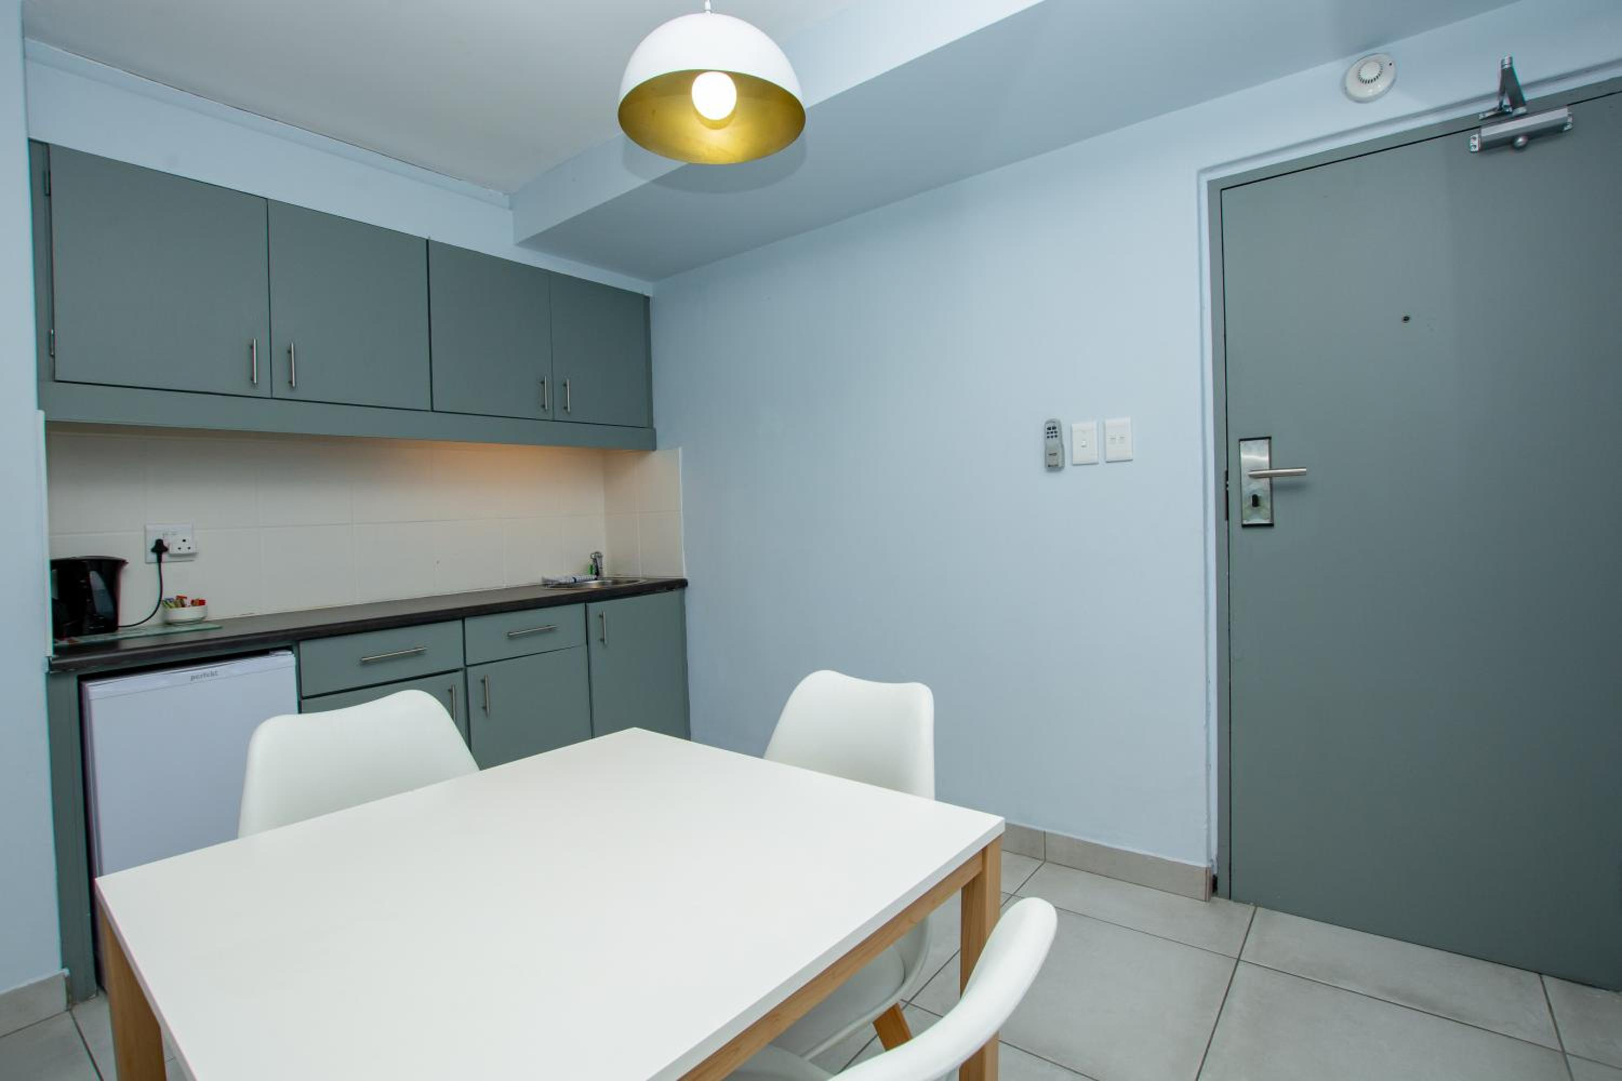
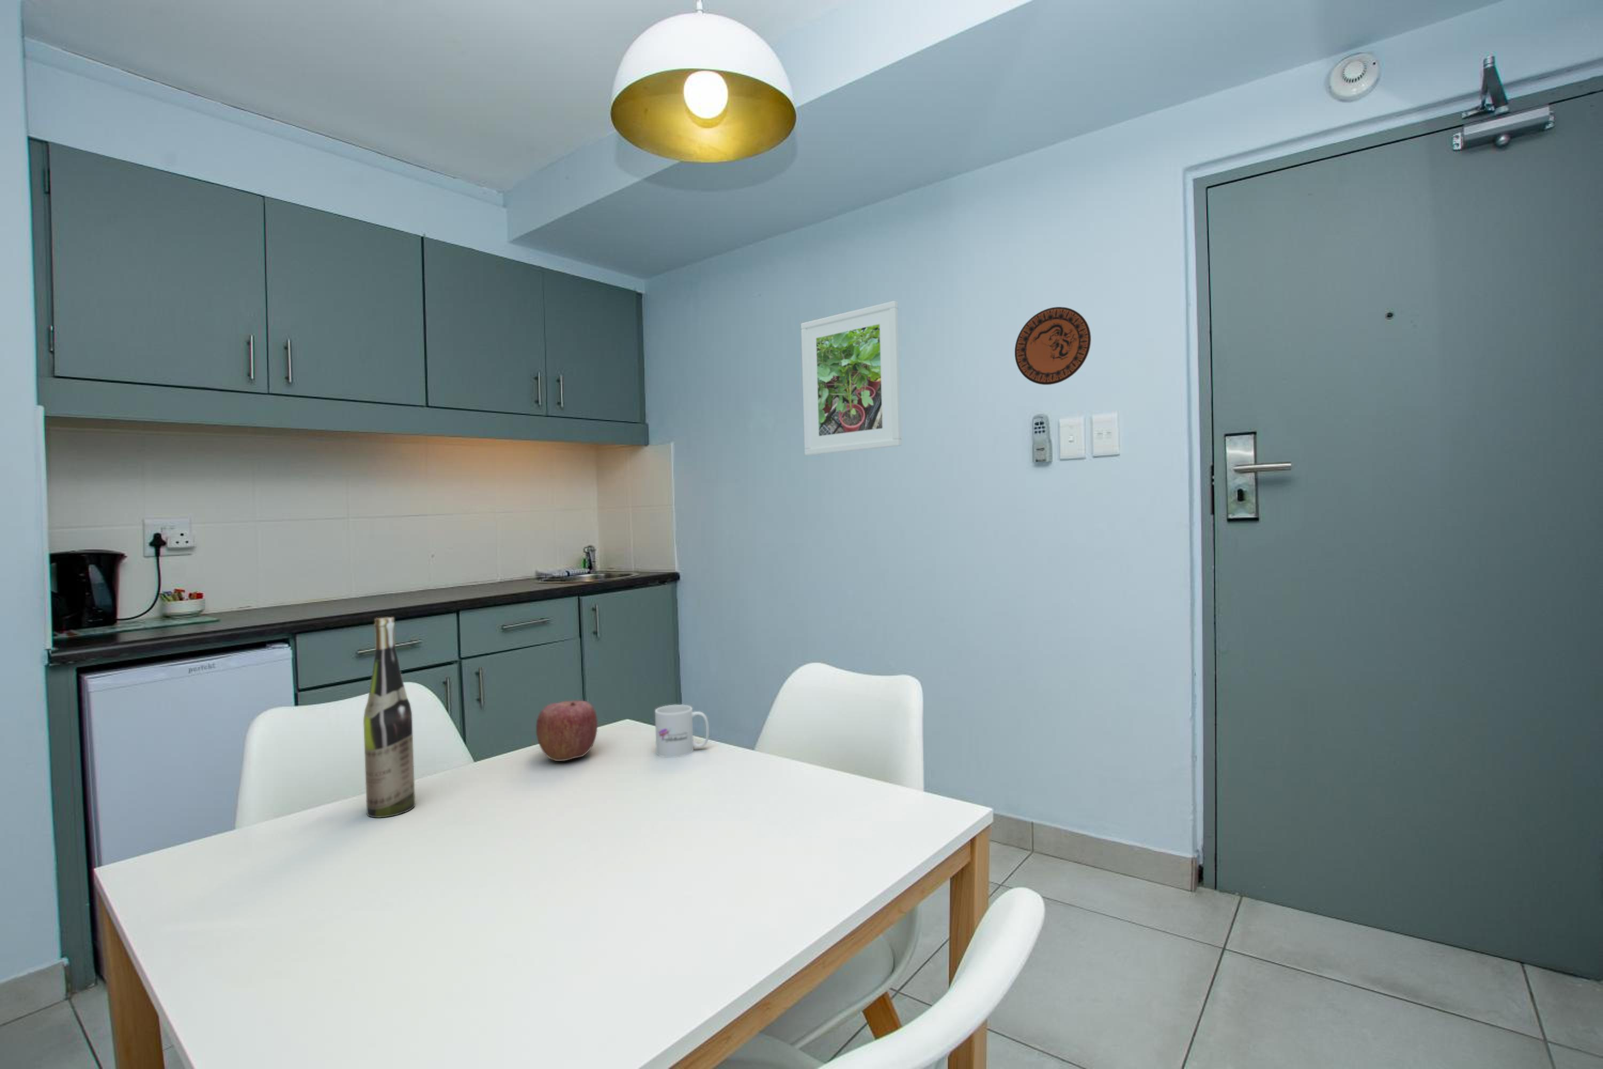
+ mug (682, 730)
+ apple (567, 730)
+ wine bottle (388, 713)
+ decorative plate (1052, 346)
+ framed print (849, 382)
